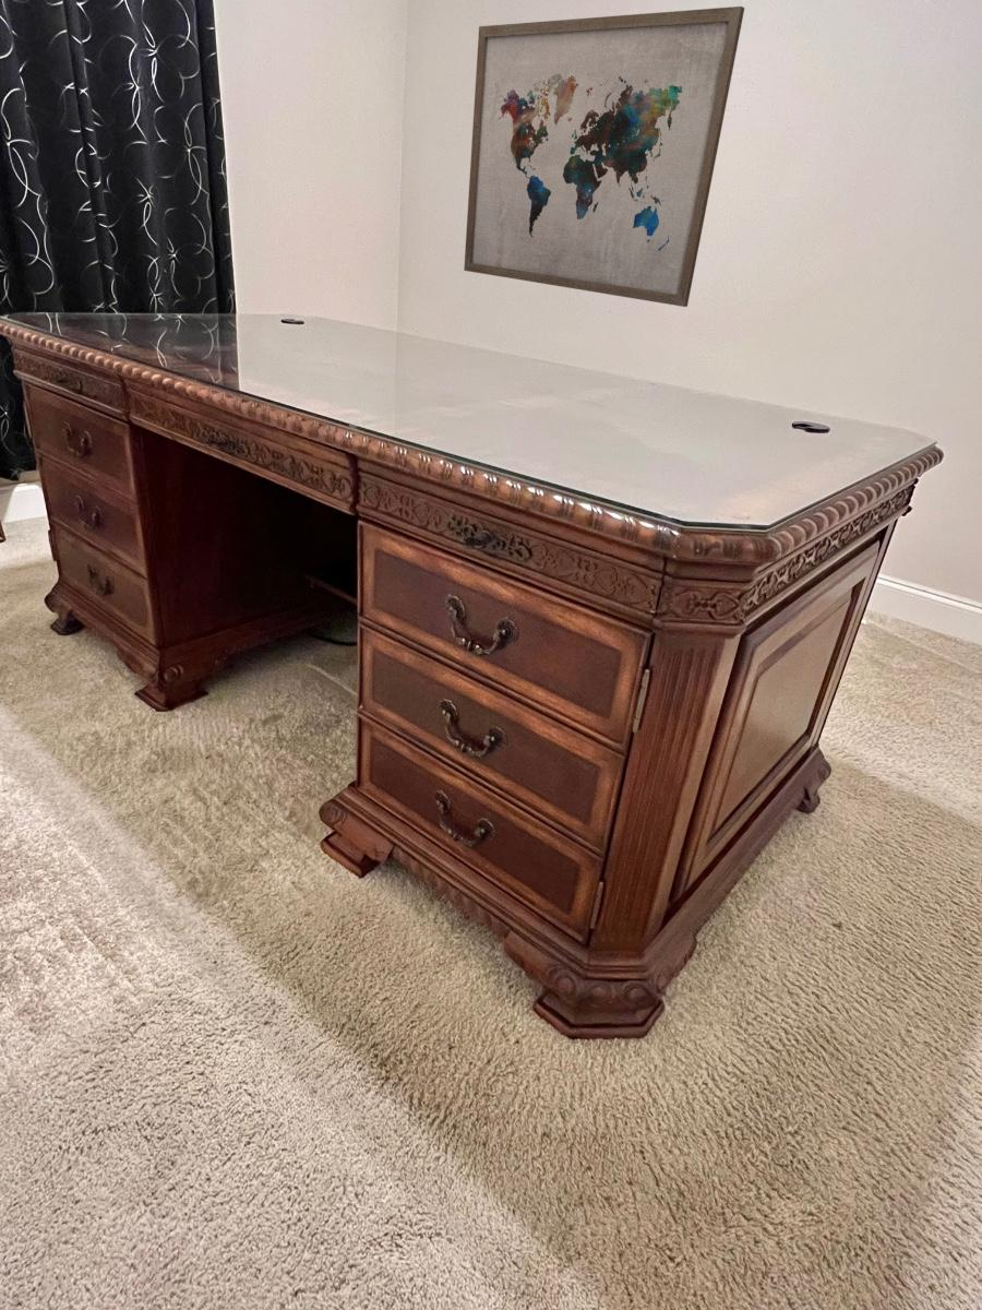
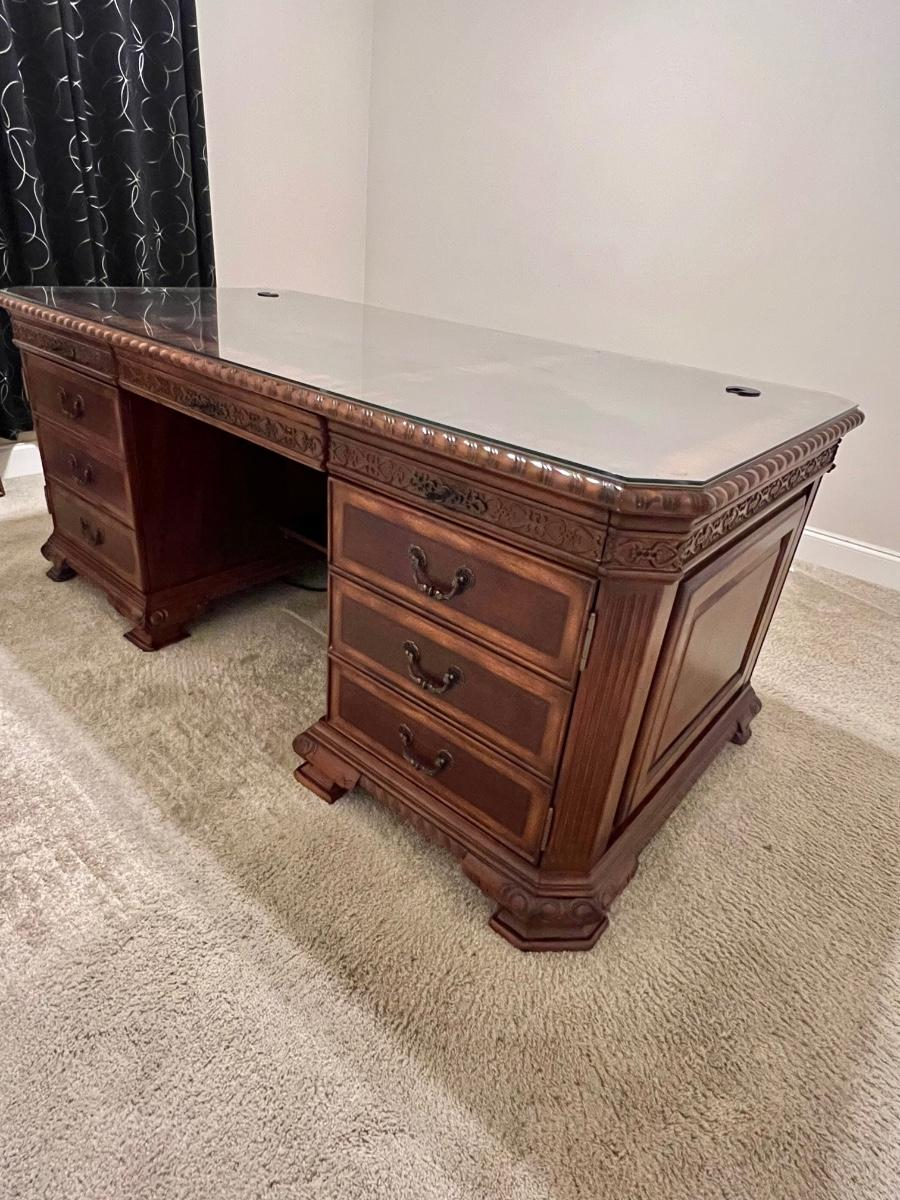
- wall art (579, 162)
